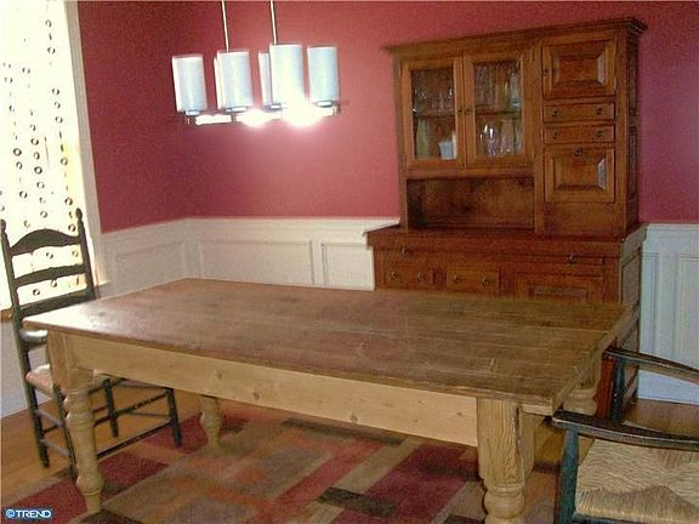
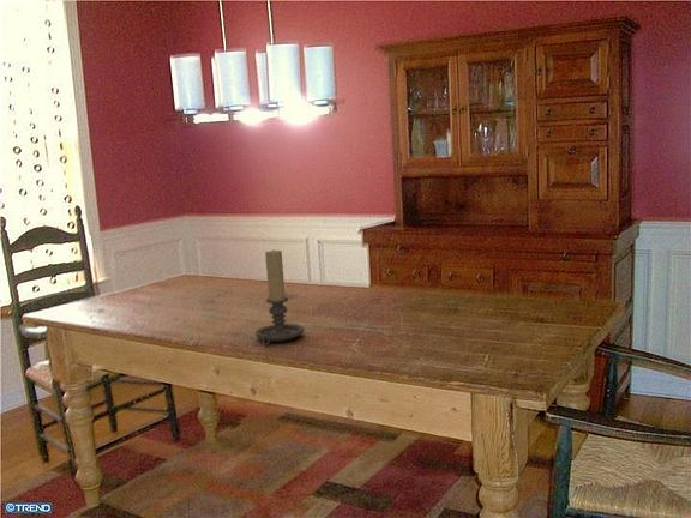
+ candle holder (274, 295)
